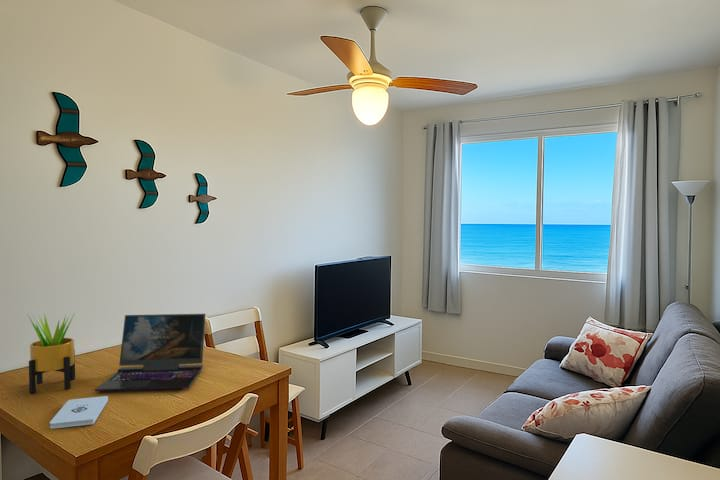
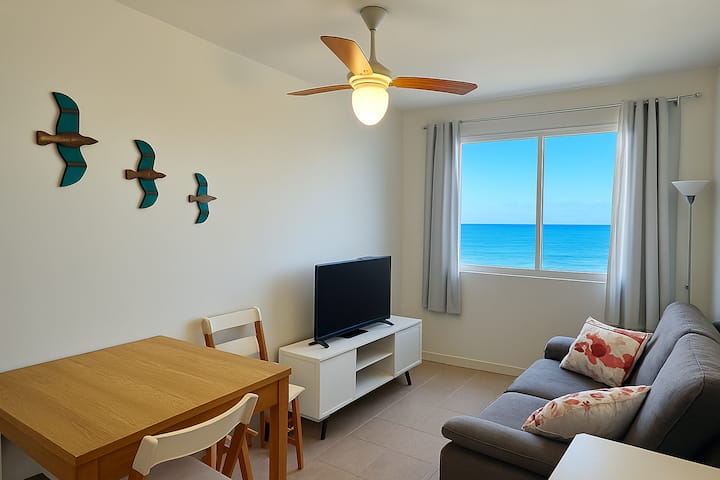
- notepad (80, 411)
- potted plant (52, 348)
- laptop (155, 350)
